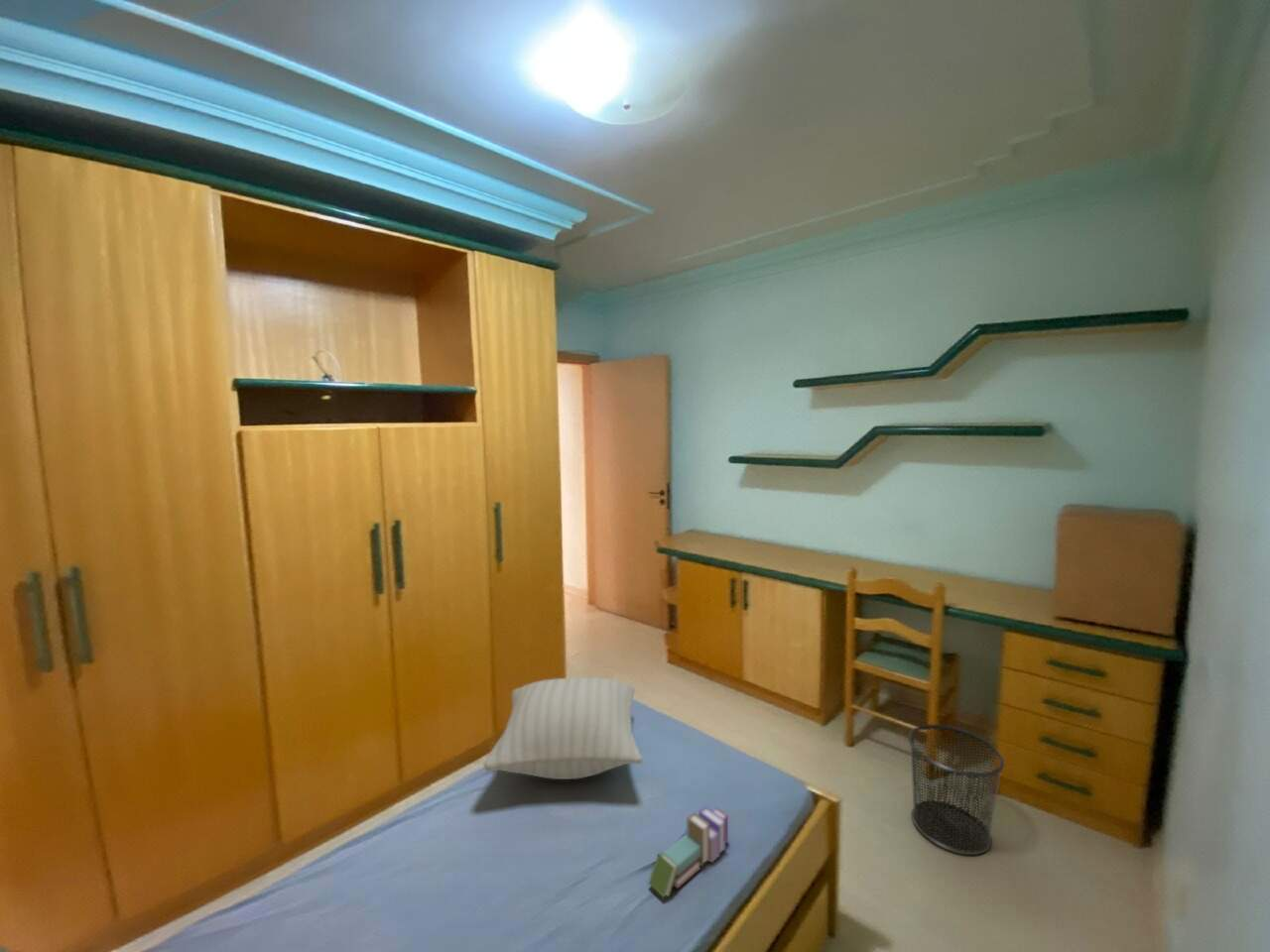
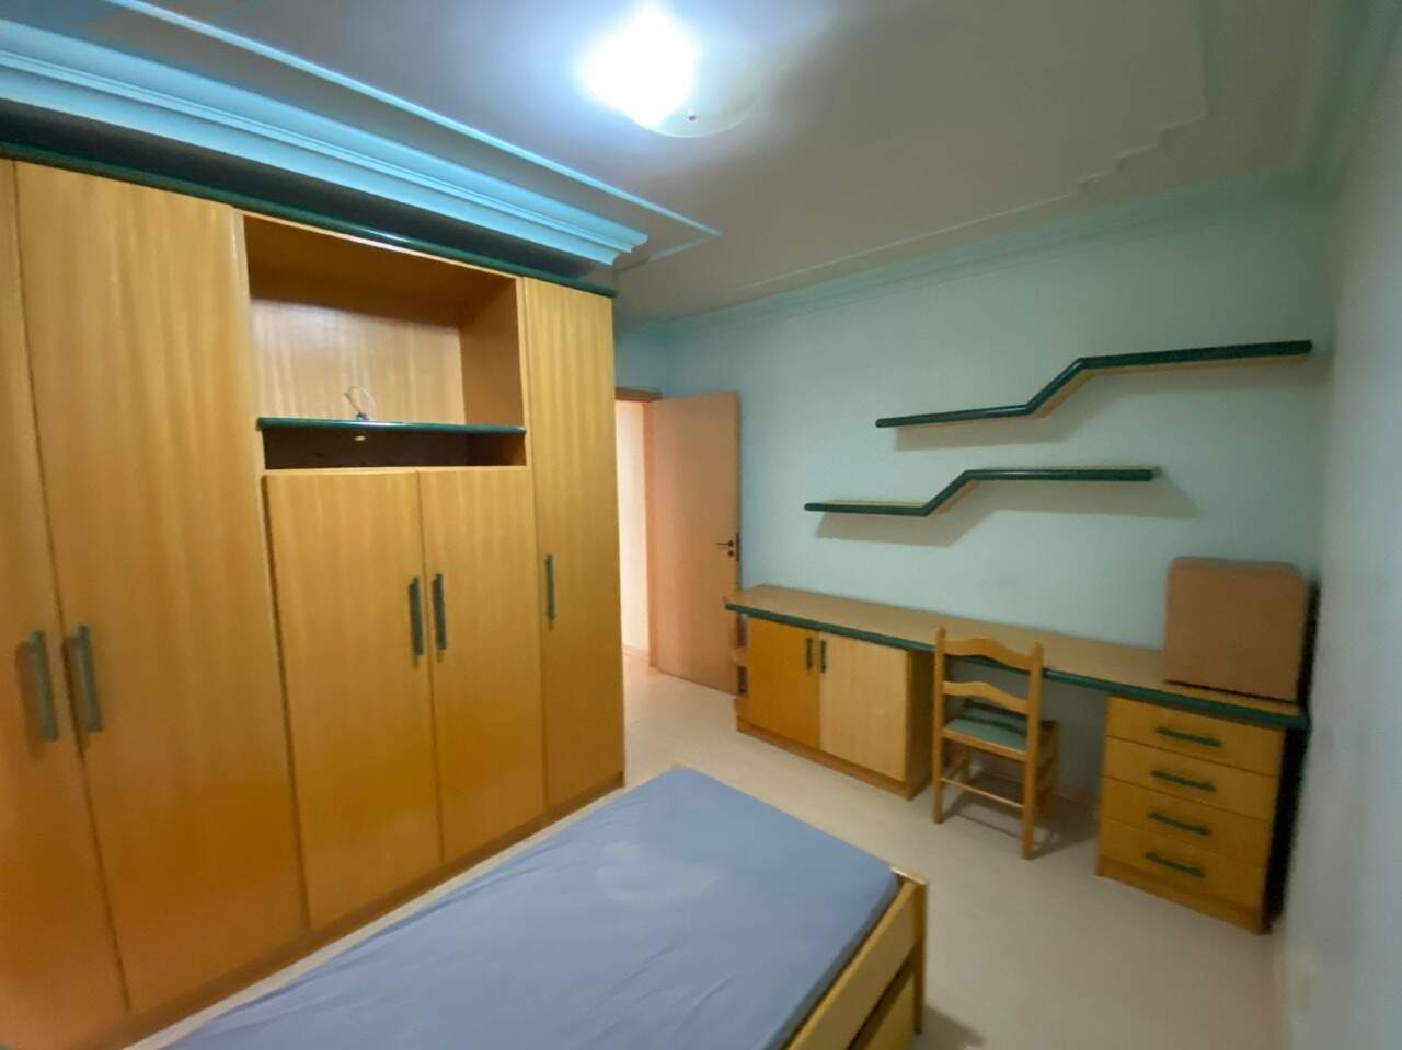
- book (691, 845)
- trash can (952, 786)
- pillow (569, 722)
